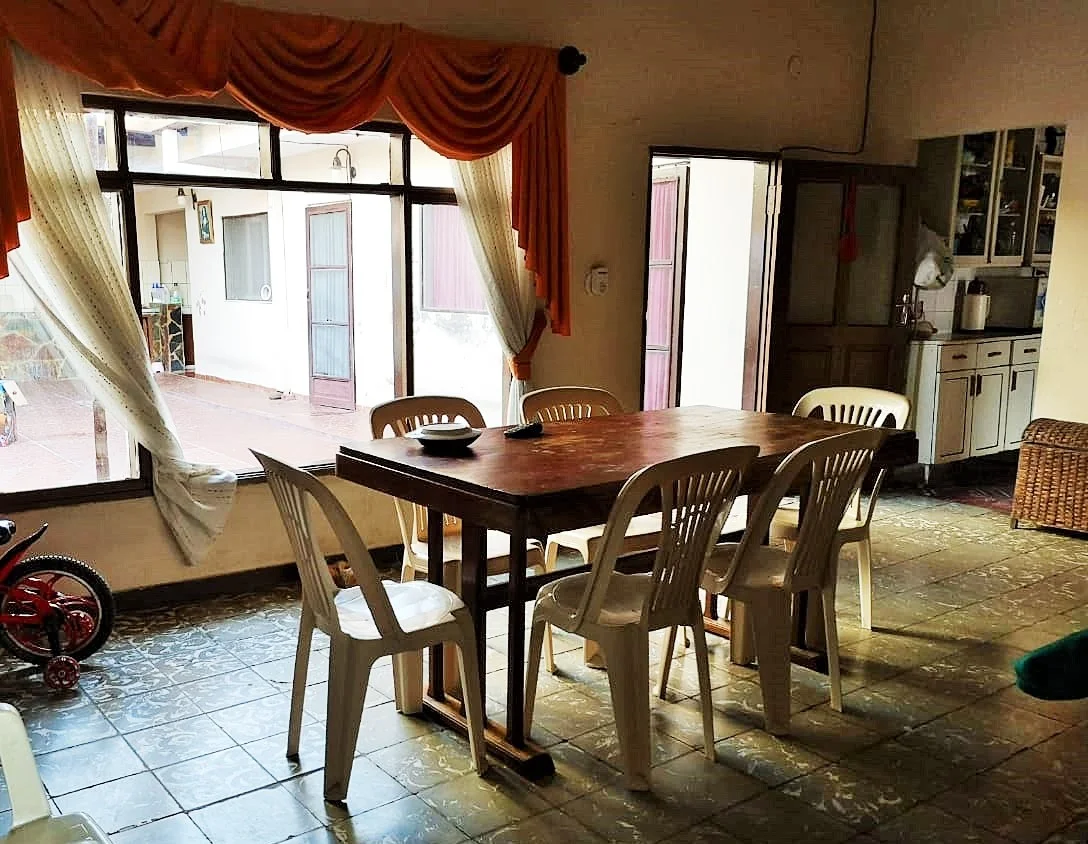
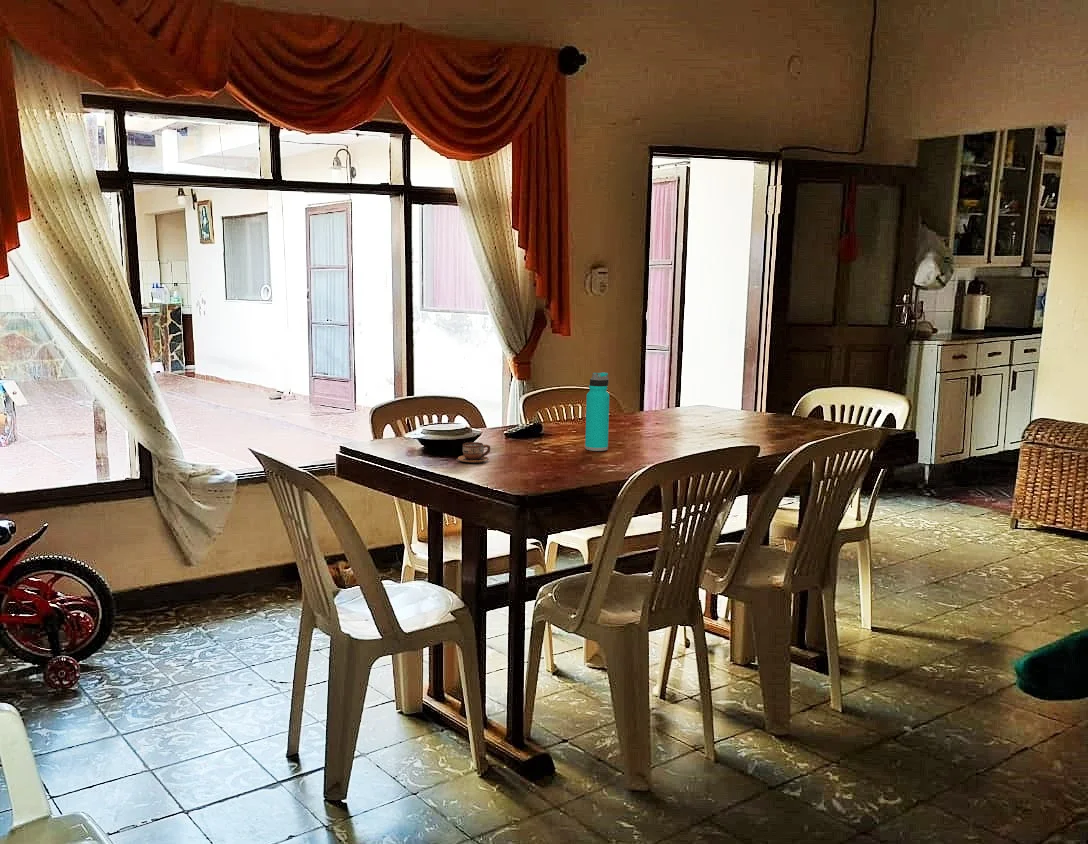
+ water bottle (597, 411)
+ cup (474, 452)
